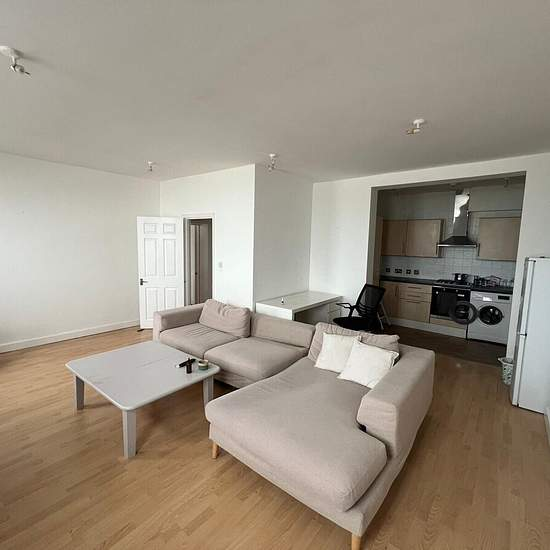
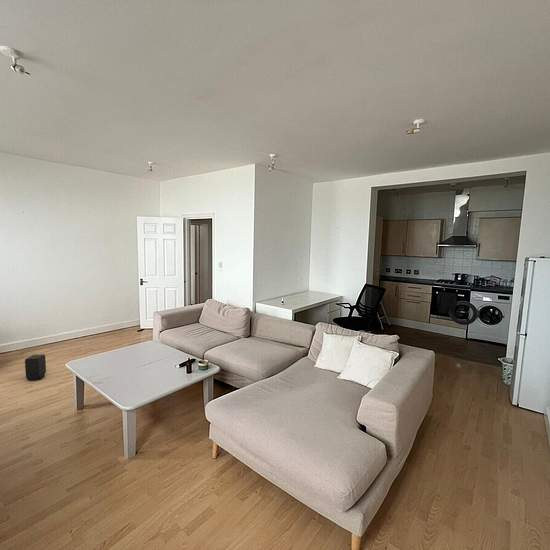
+ speaker (35, 367)
